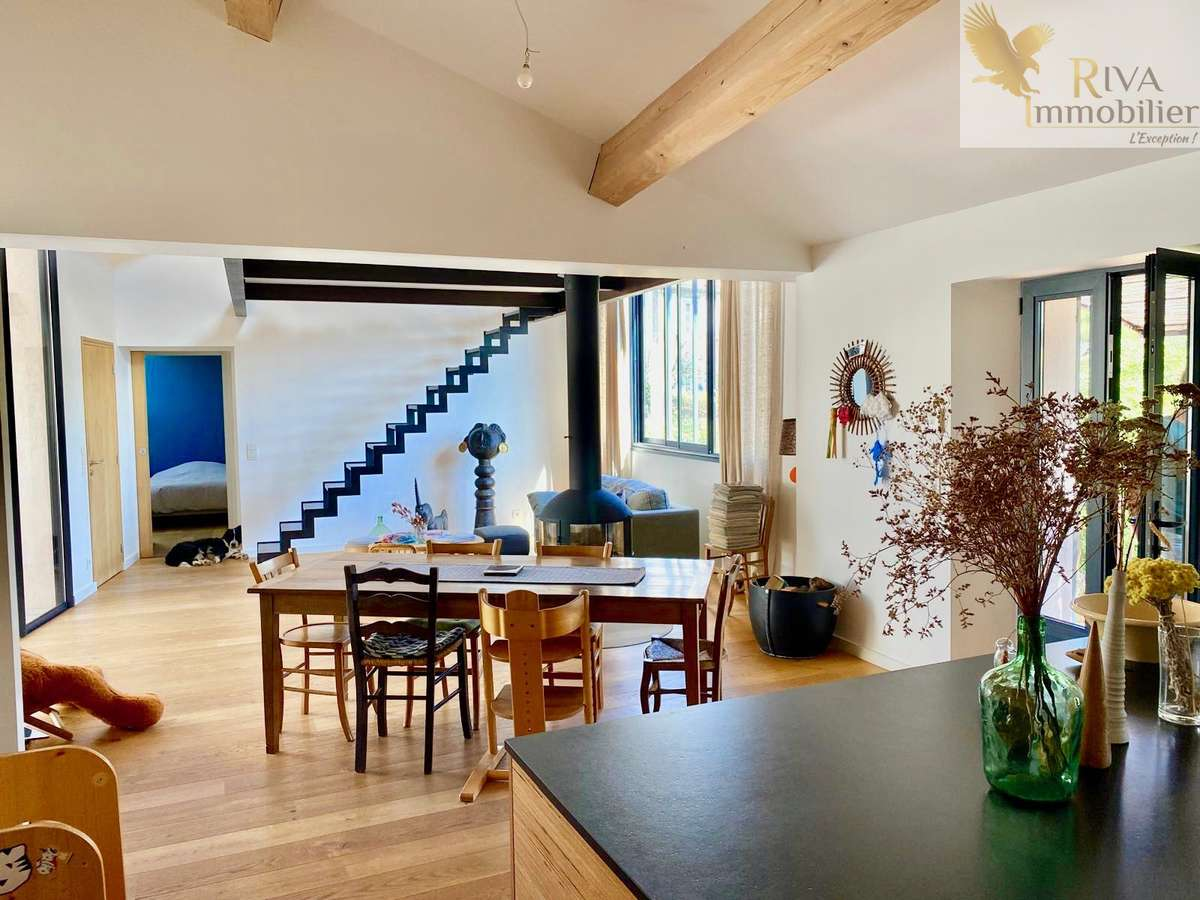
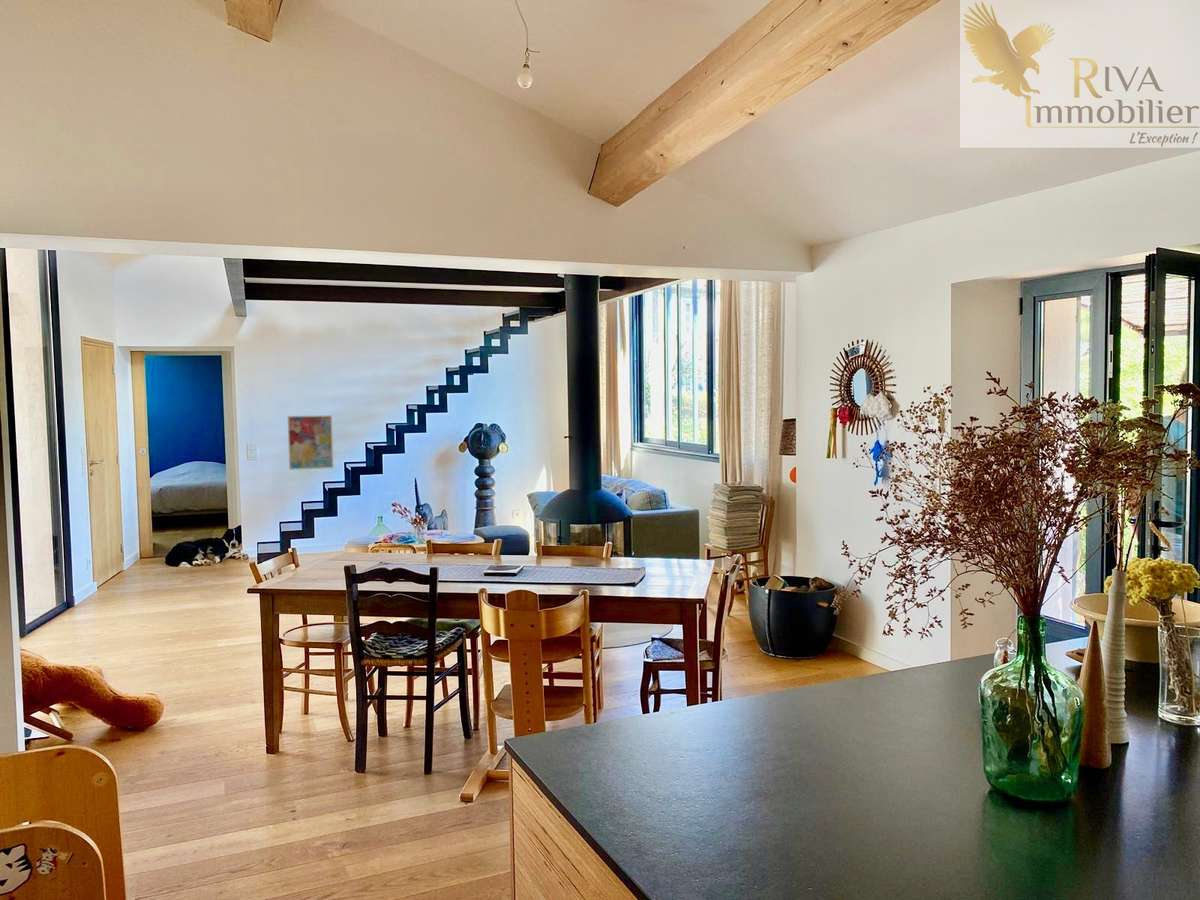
+ wall art (310, 442)
